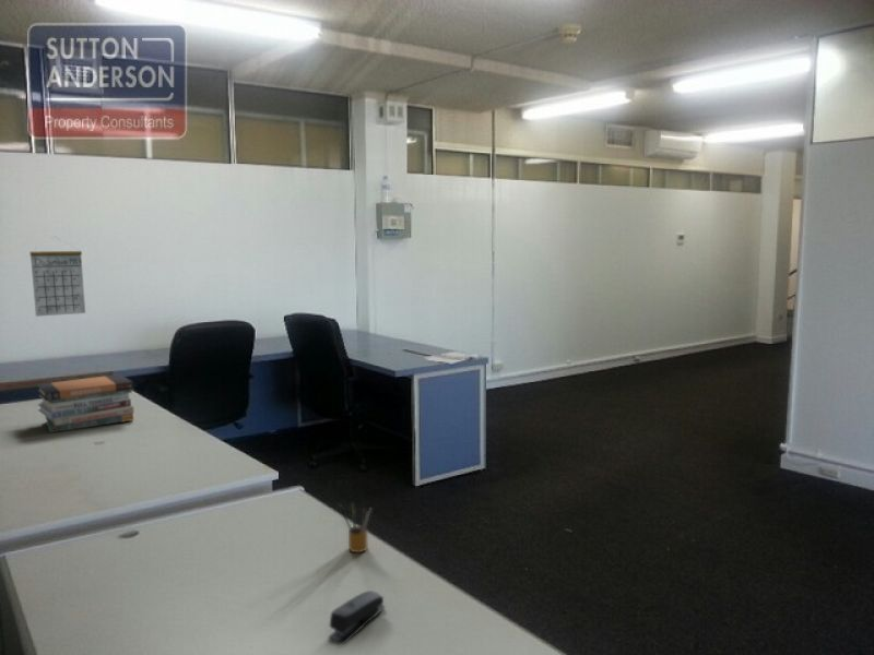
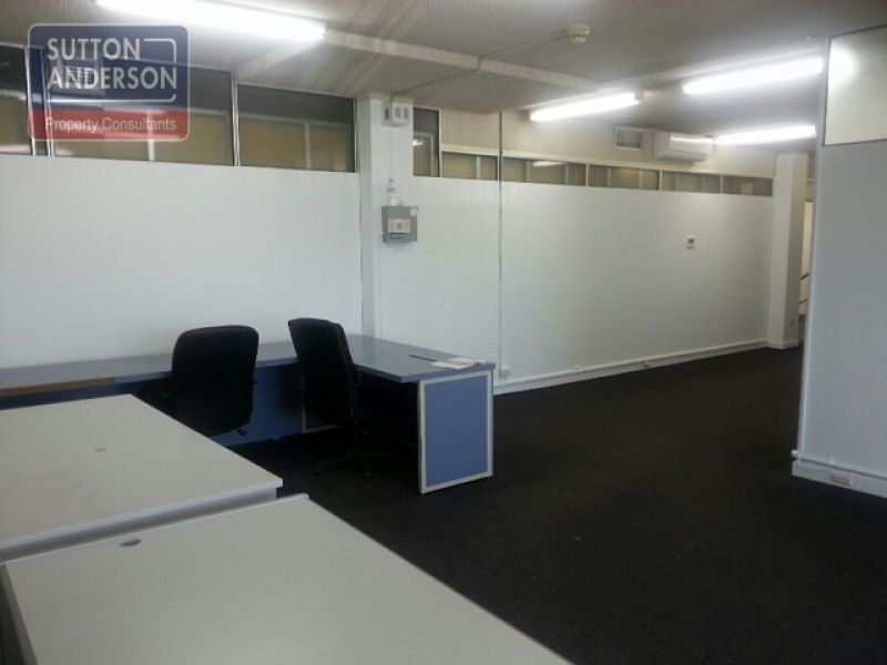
- book stack (86, 402)
- stapler (357, 609)
- calendar (58, 275)
- pencil box (356, 526)
